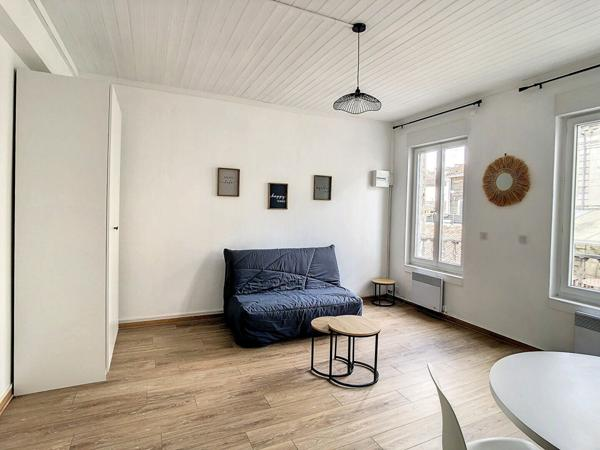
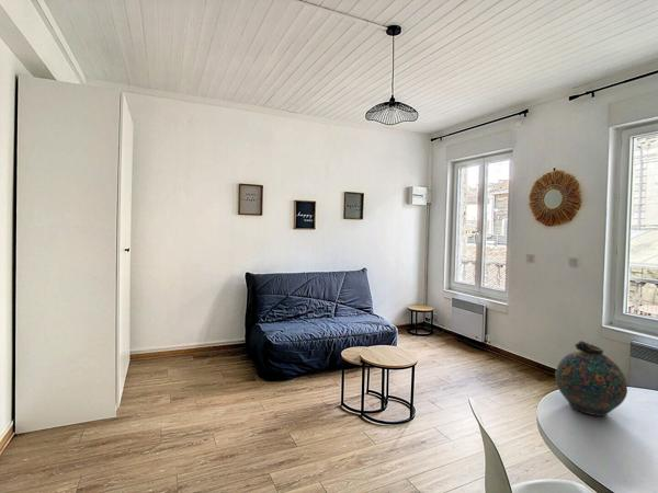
+ snuff bottle (589, 375)
